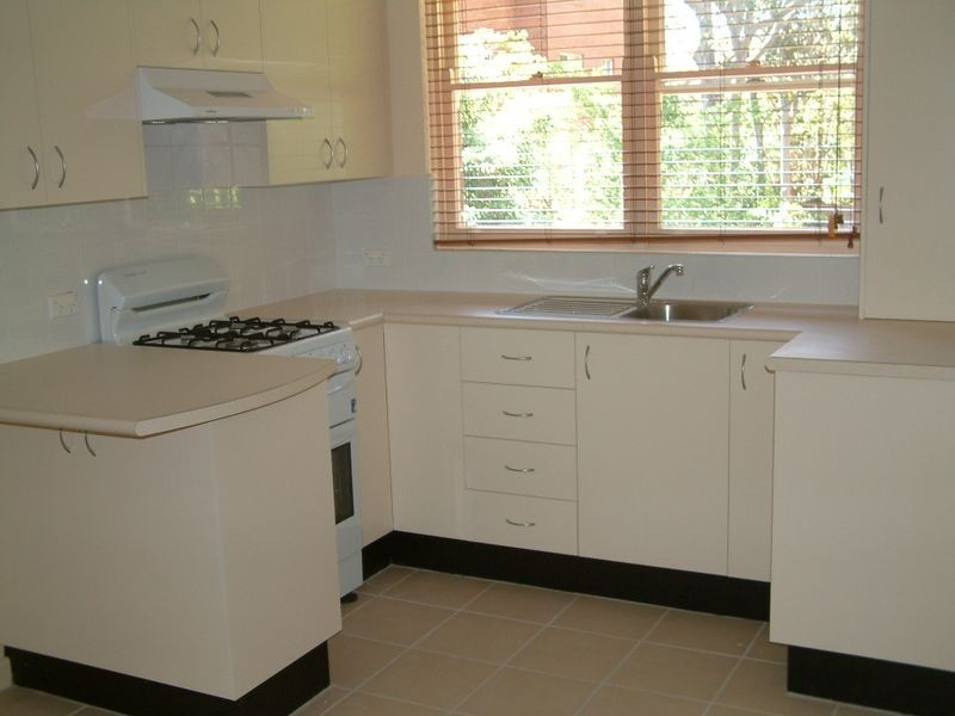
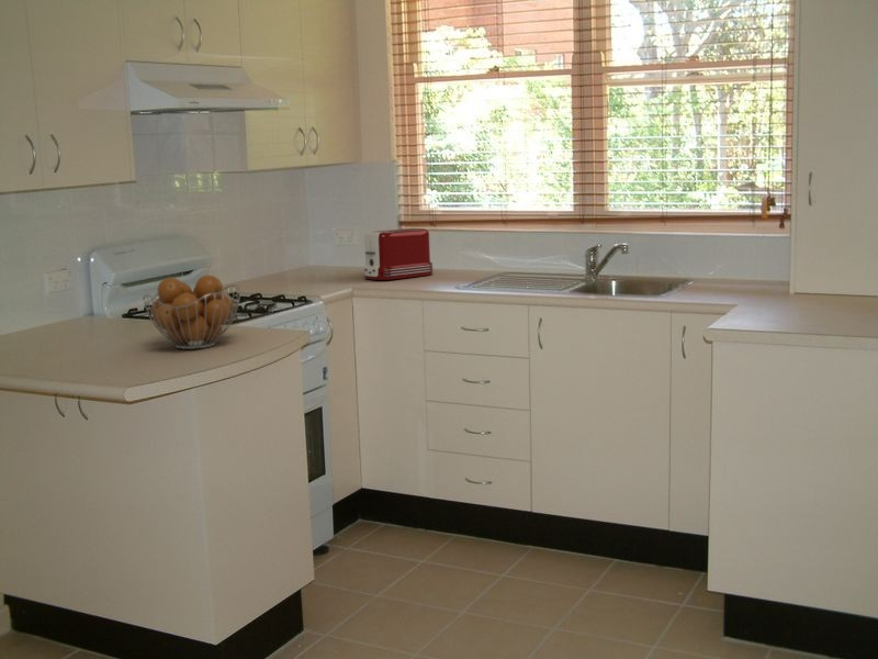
+ fruit basket (193, 310)
+ toaster (397, 253)
